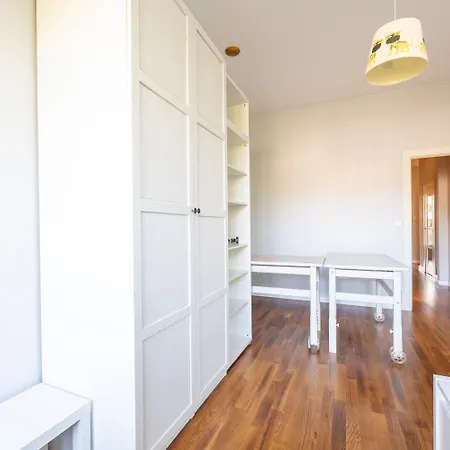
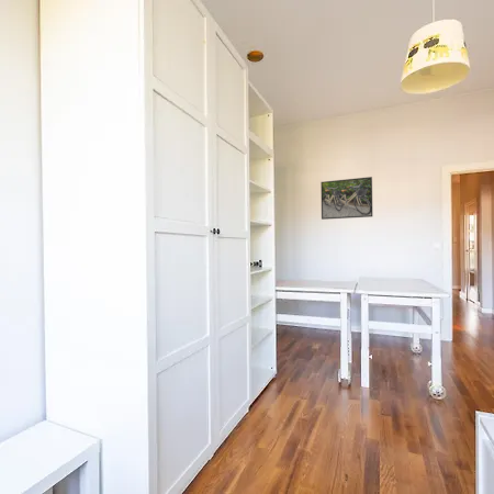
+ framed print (346, 199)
